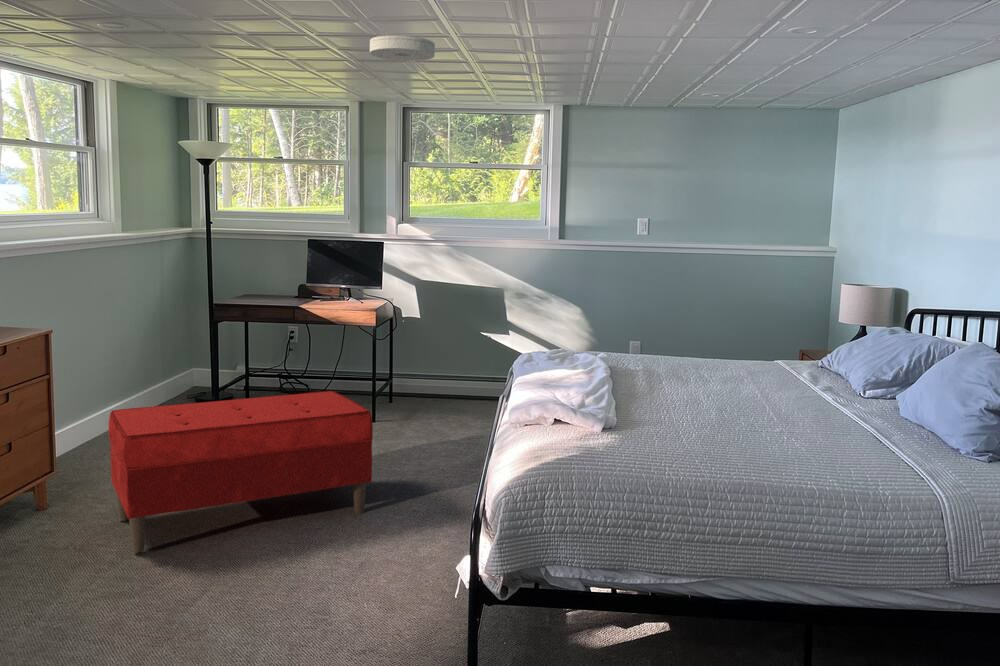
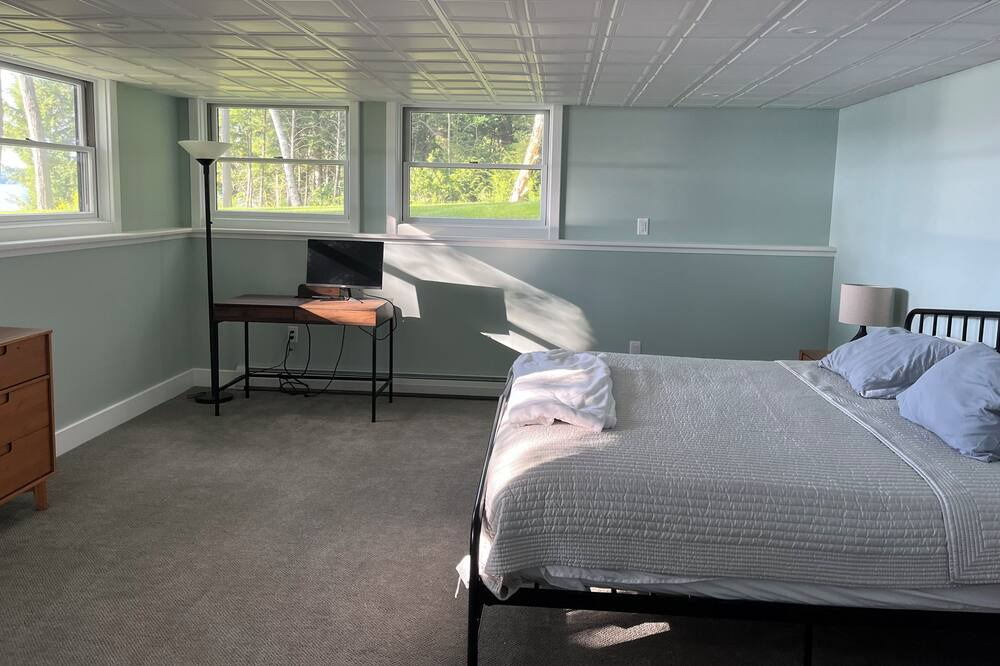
- smoke detector (402, 48)
- bench (243, 463)
